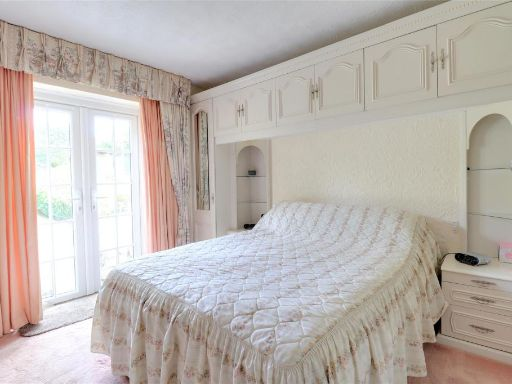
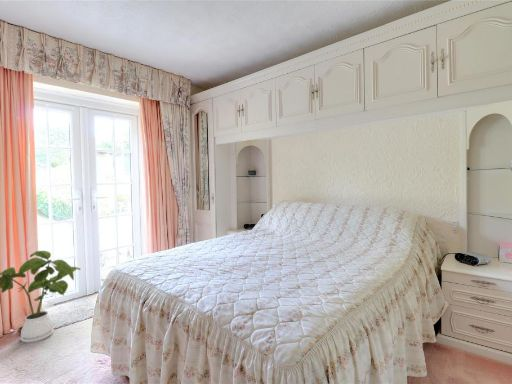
+ house plant (44, 294)
